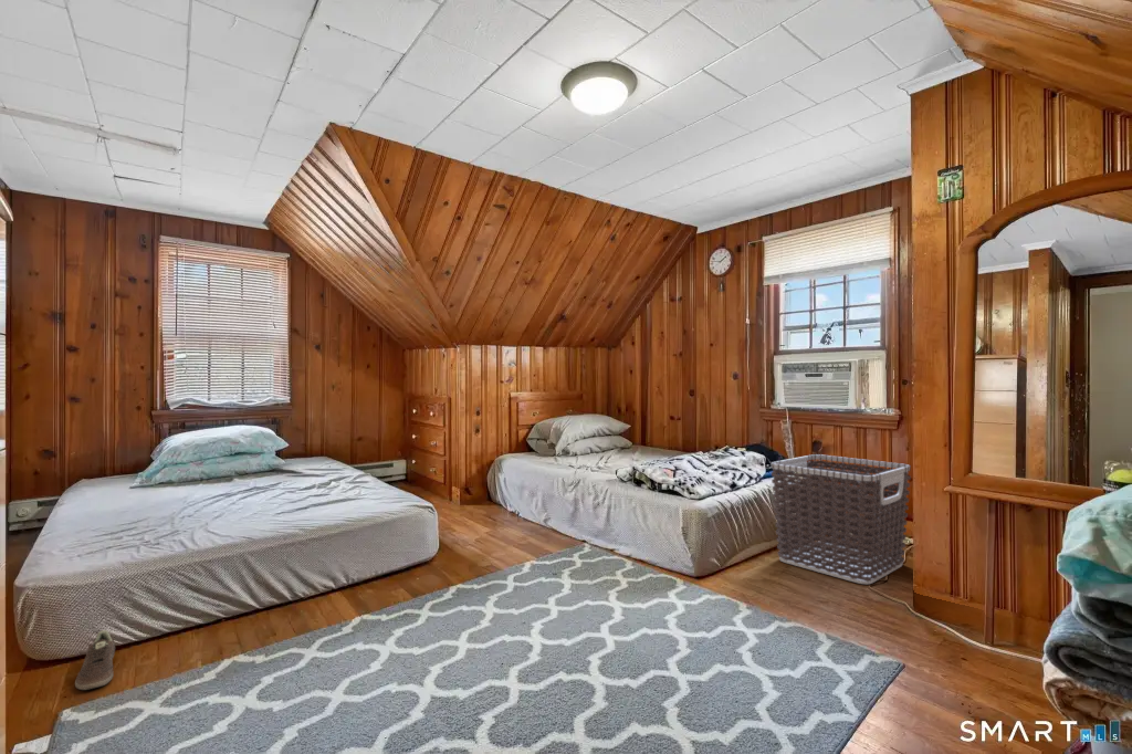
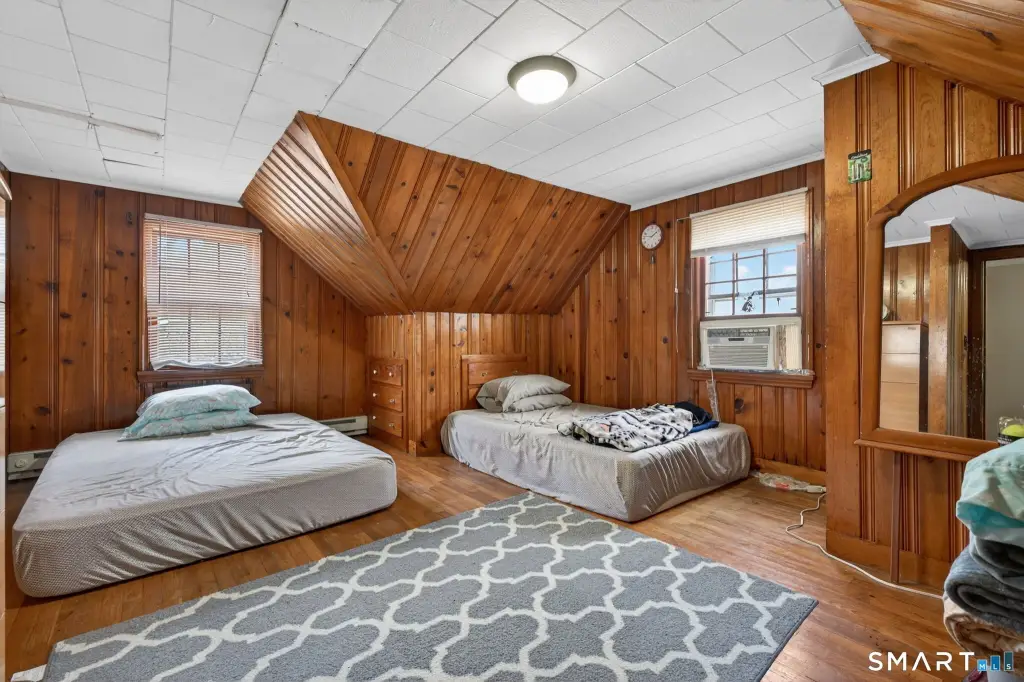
- sneaker (95, 659)
- clothes hamper (839, 512)
